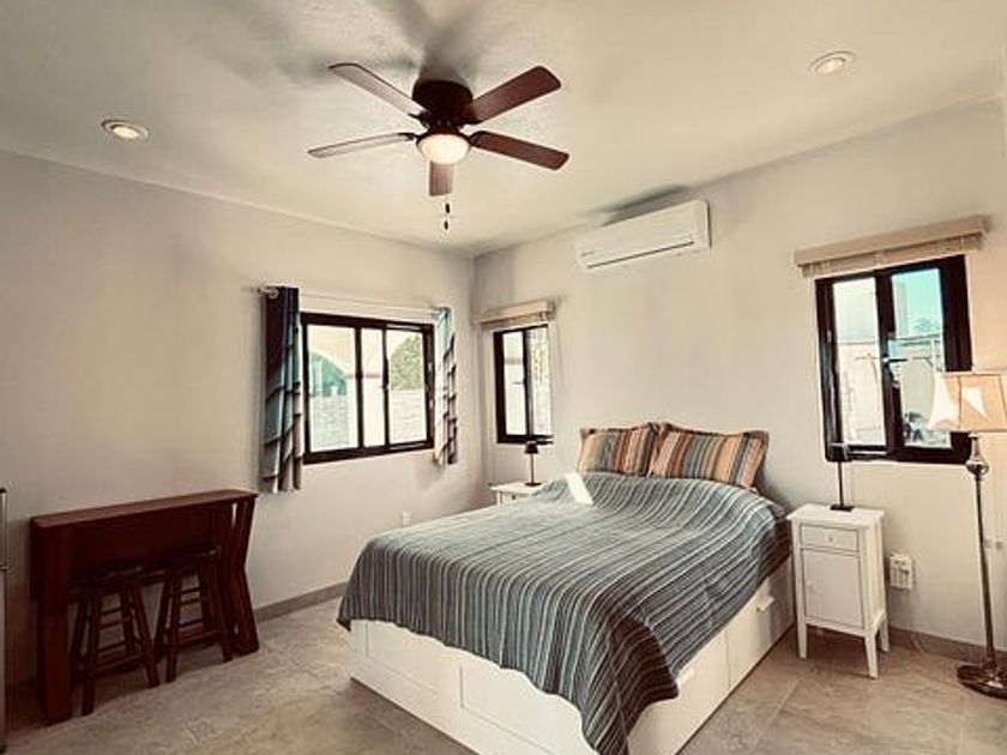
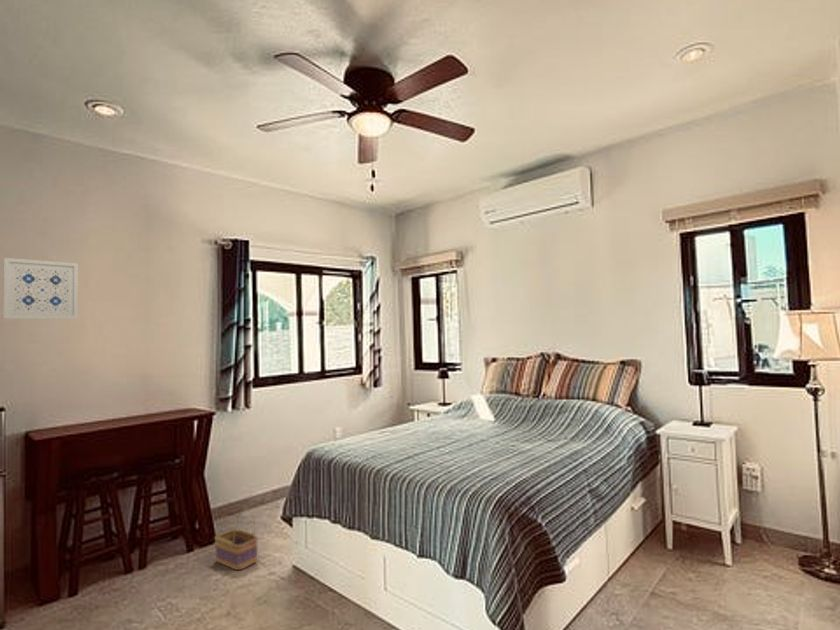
+ basket (236, 536)
+ wall art (42, 289)
